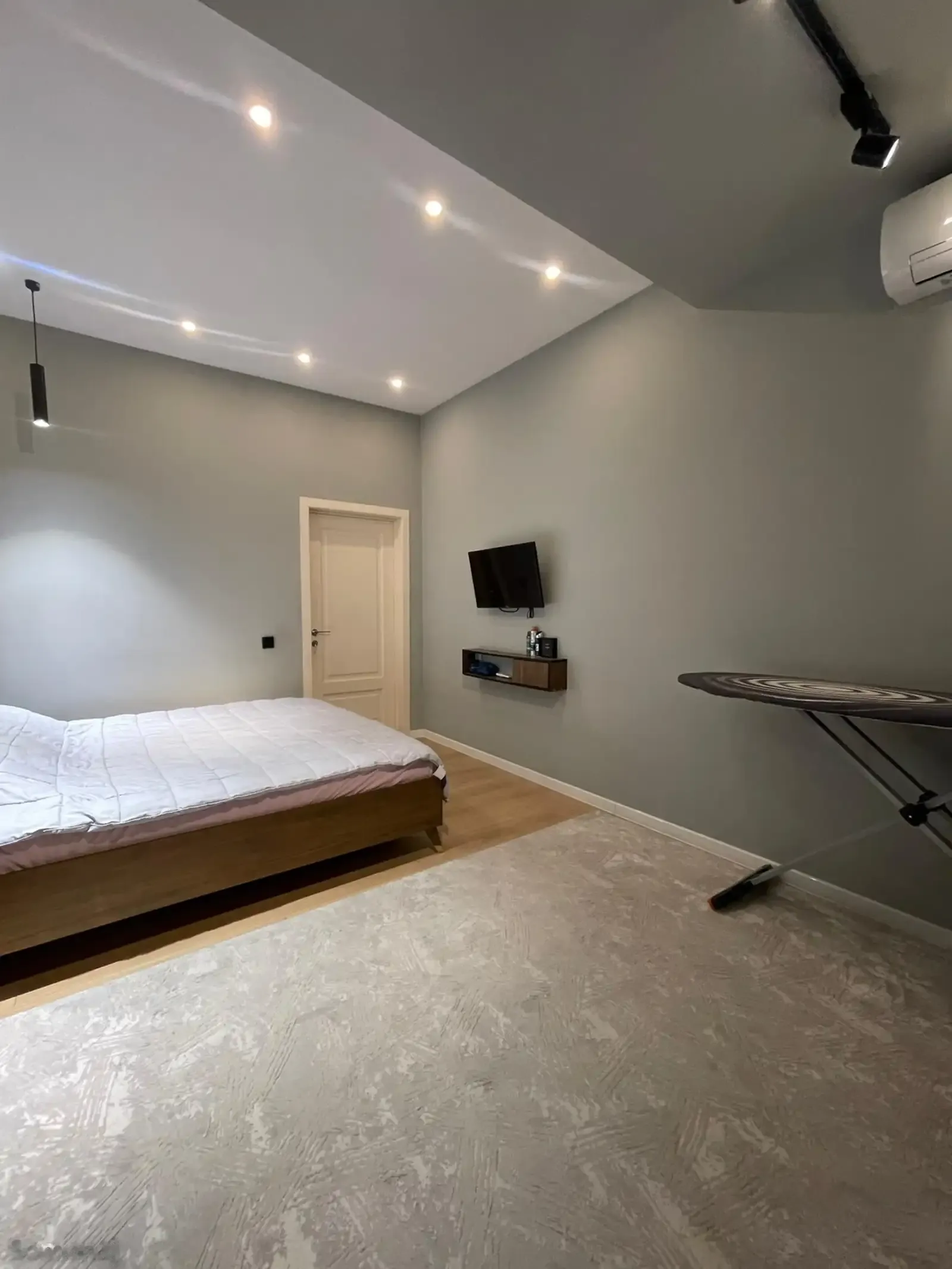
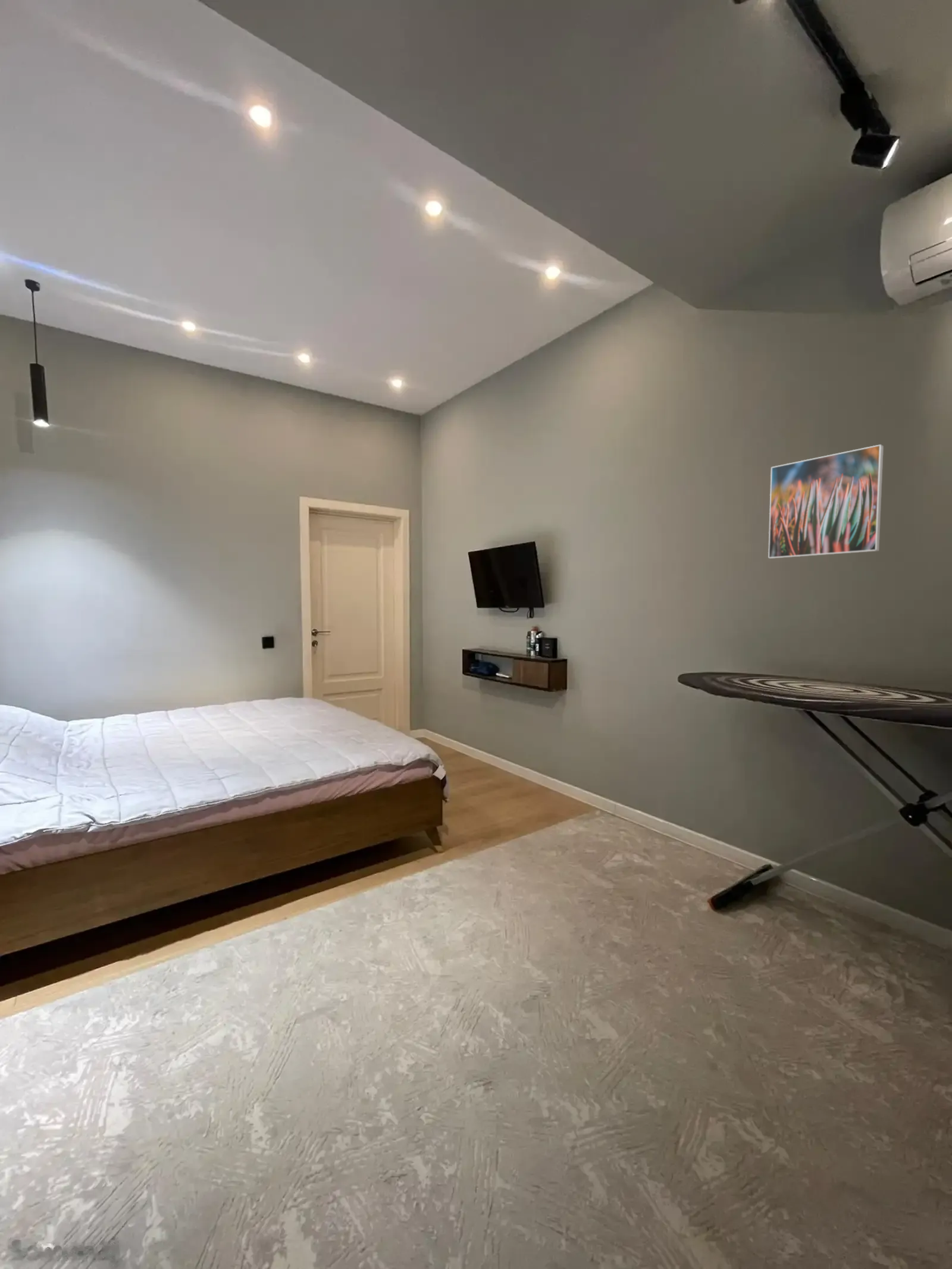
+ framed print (821, 506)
